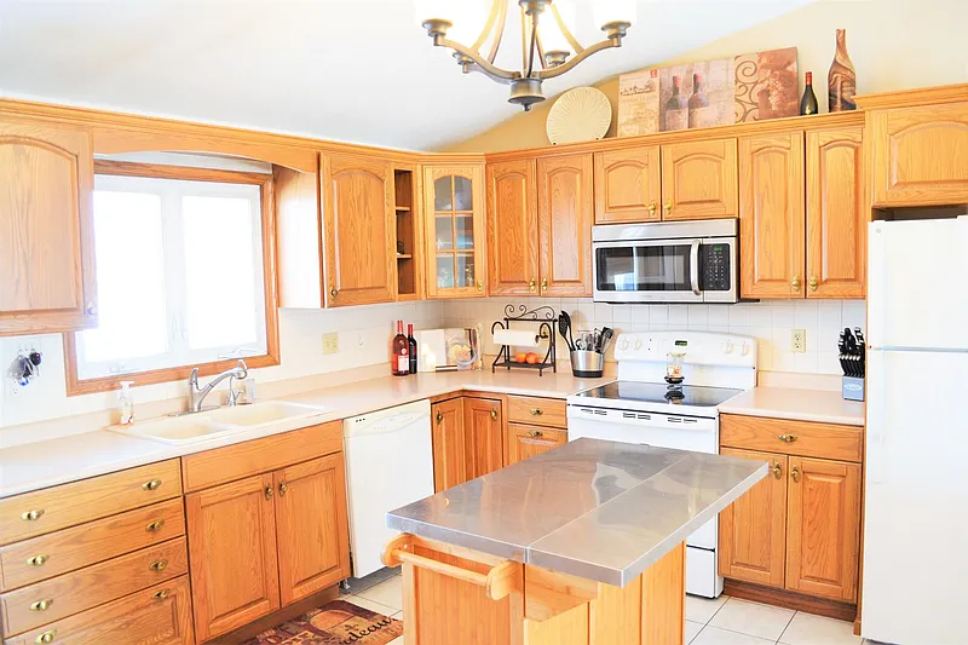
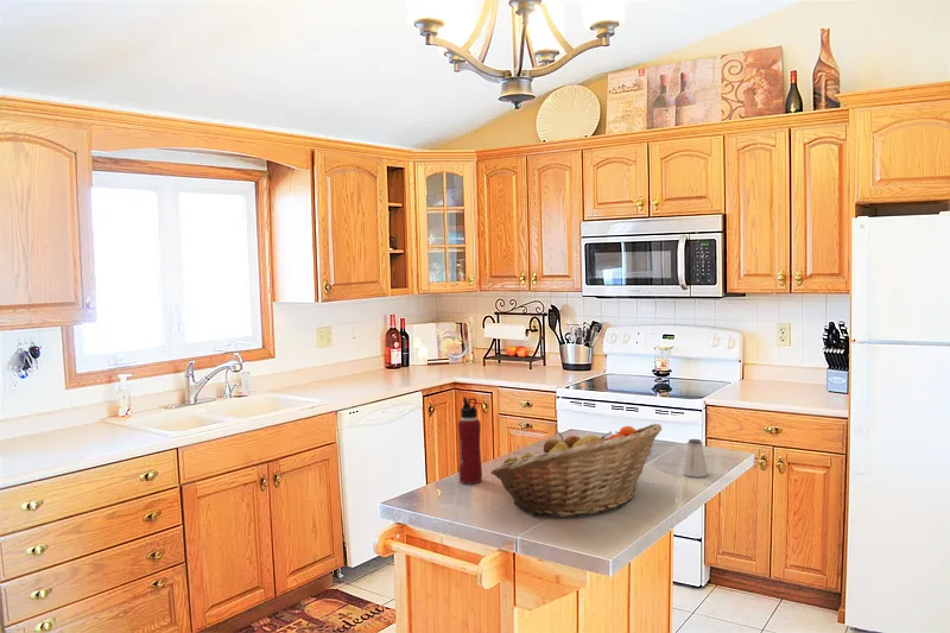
+ saltshaker (695, 456)
+ water bottle (469, 438)
+ fruit basket (578, 462)
